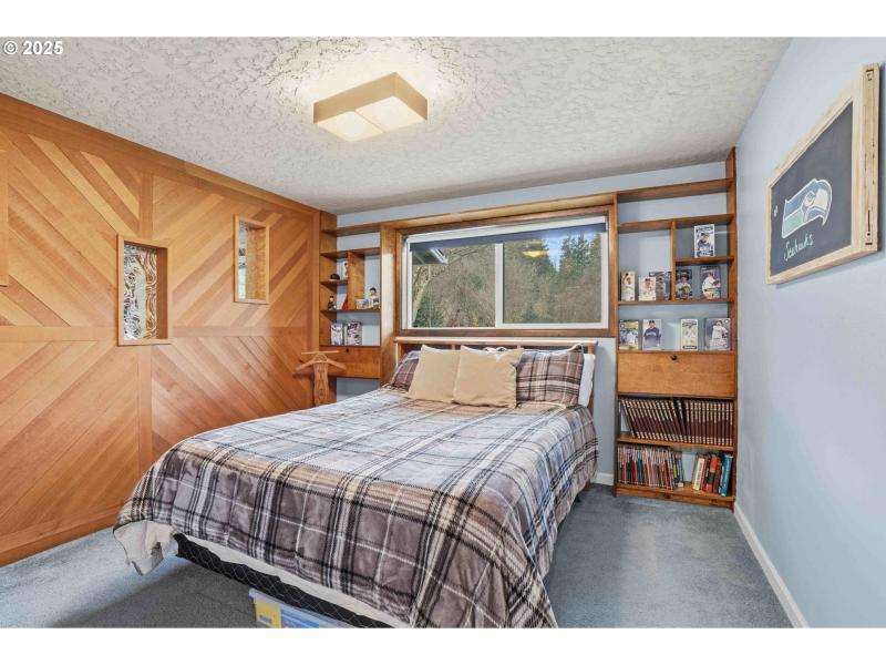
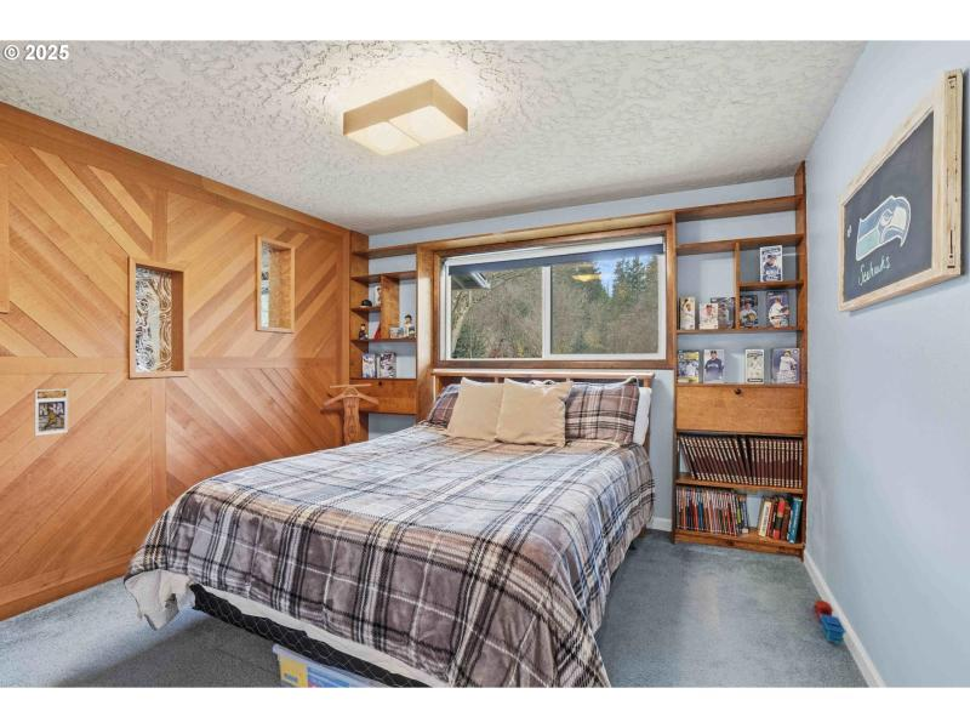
+ trading card display case (51, 411)
+ toy train (826, 616)
